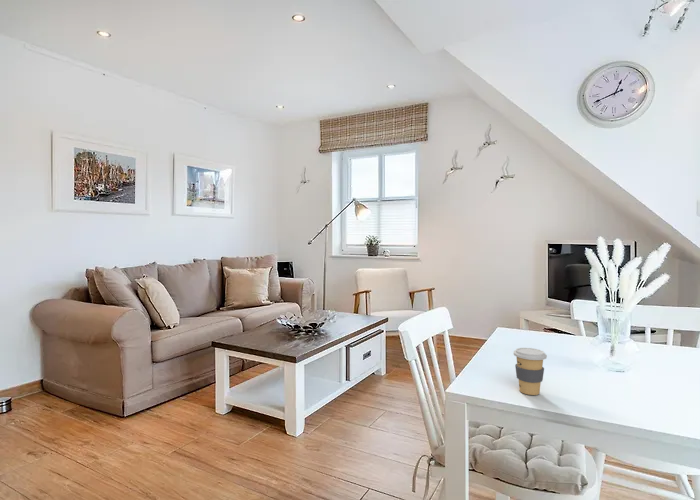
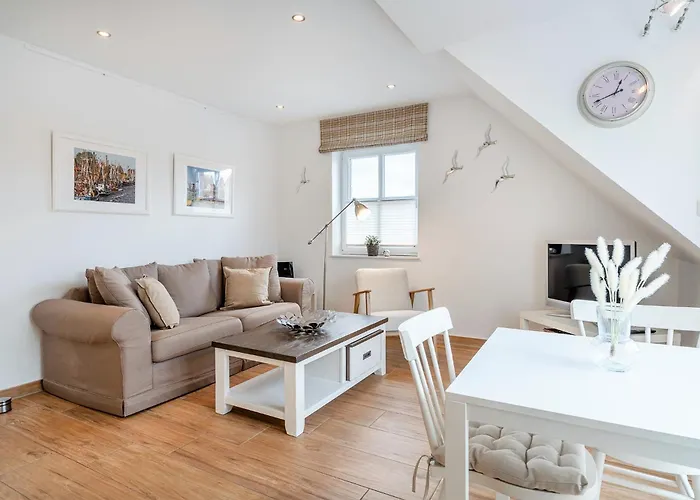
- coffee cup (529, 371)
